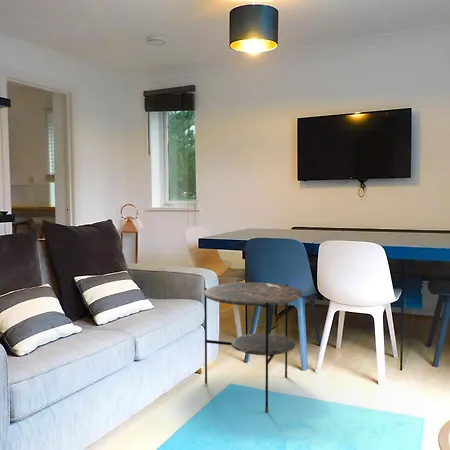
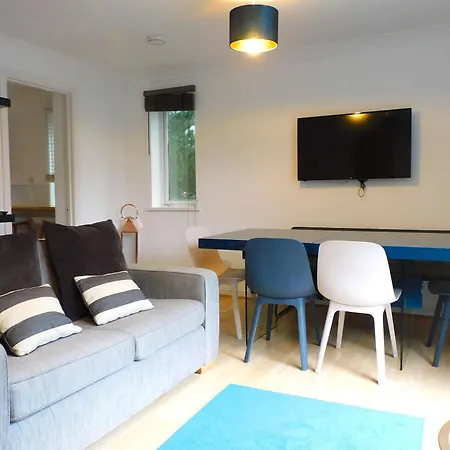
- side table (251, 340)
